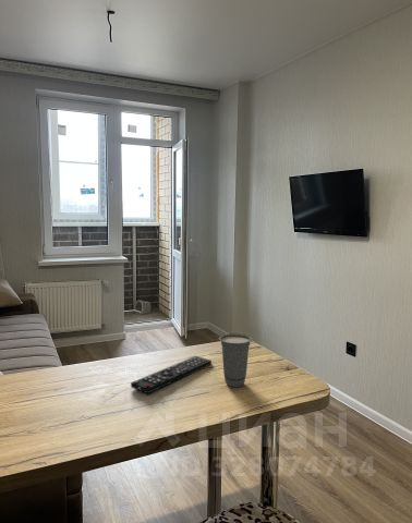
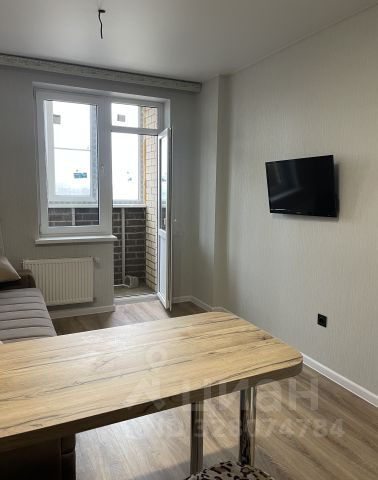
- cup (234, 361)
- remote control (173, 372)
